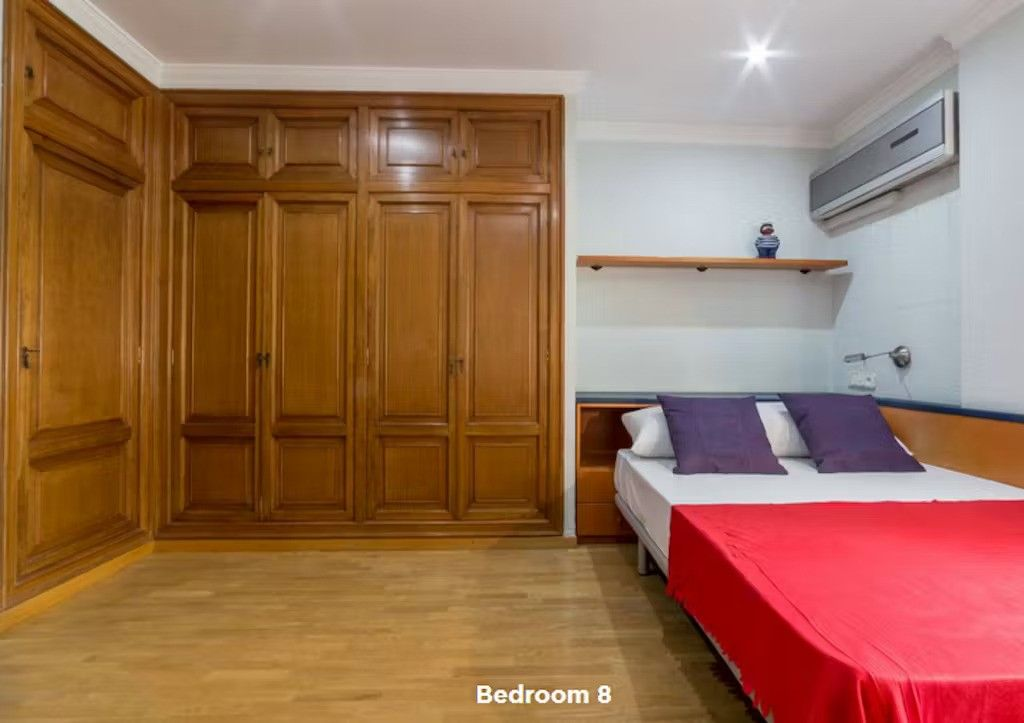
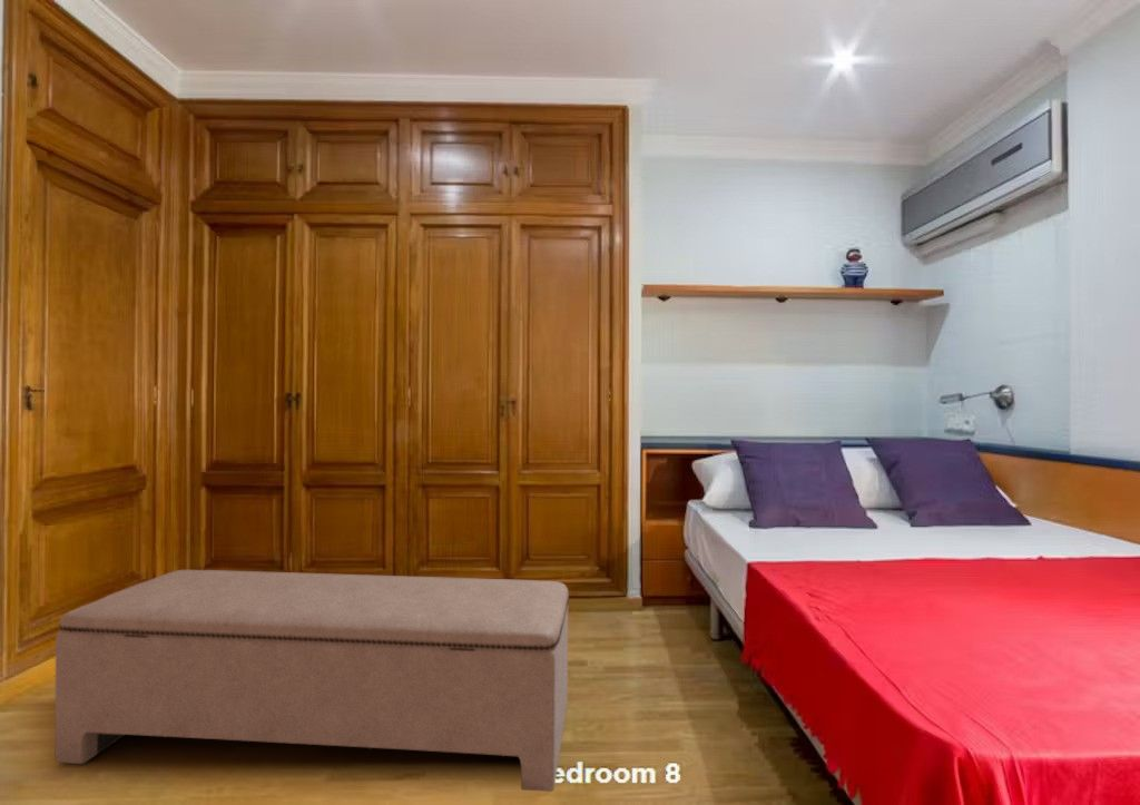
+ bench (334, 661)
